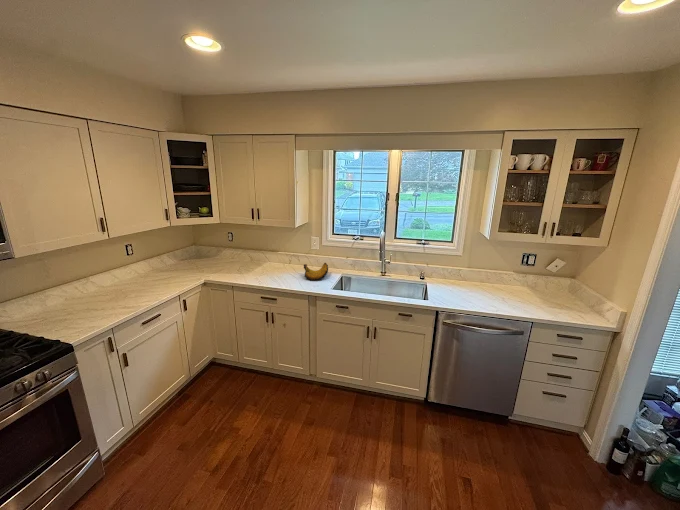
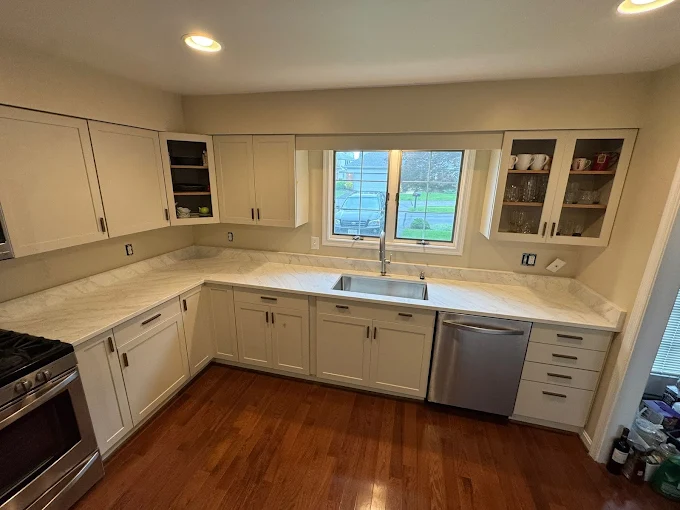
- banana bunch (317, 271)
